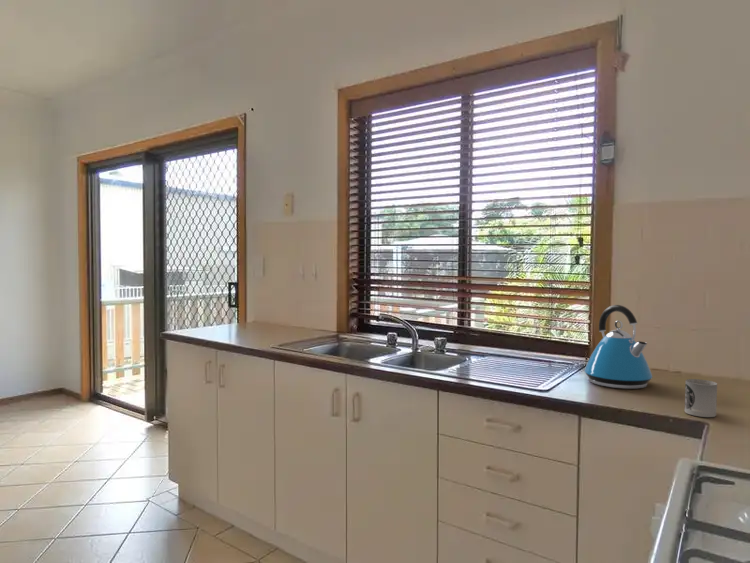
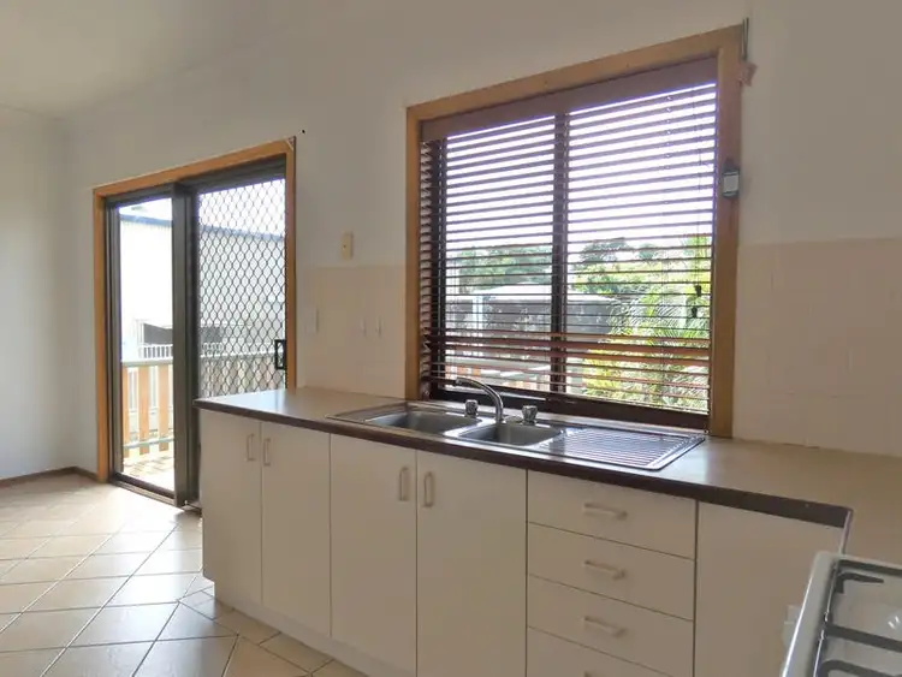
- kettle (616, 343)
- cup (698, 396)
